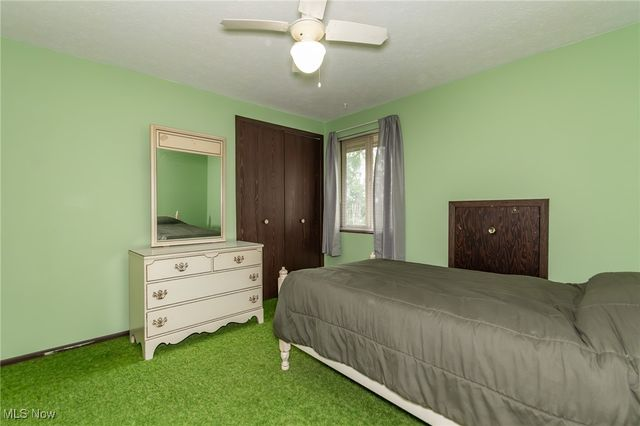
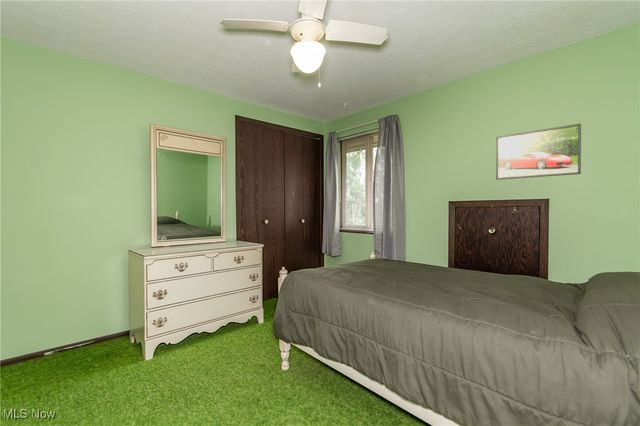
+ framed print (535, 154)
